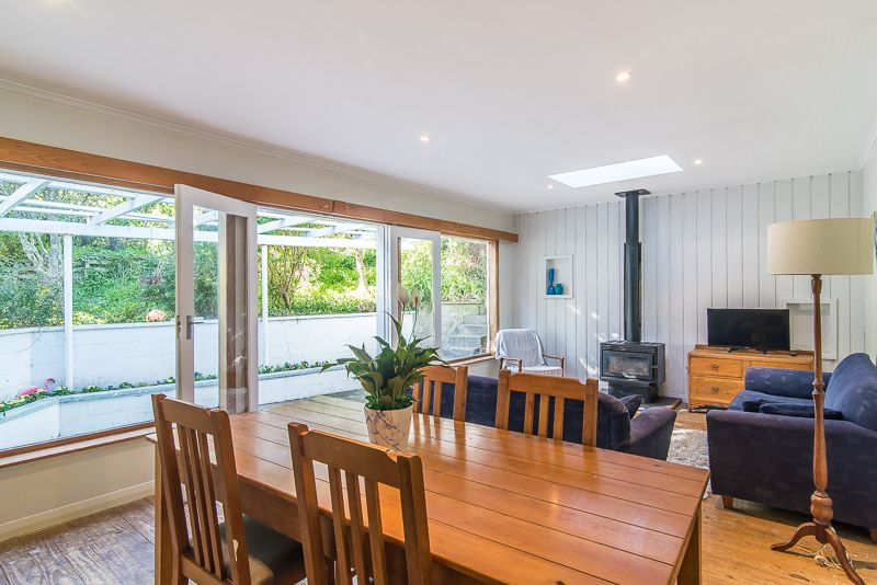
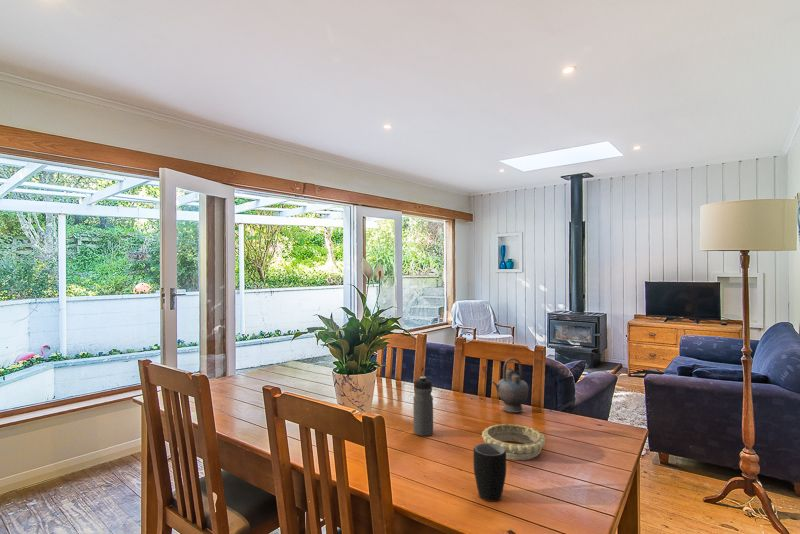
+ mug (493, 469)
+ water bottle (423, 404)
+ teapot (509, 384)
+ decorative bowl (513, 440)
